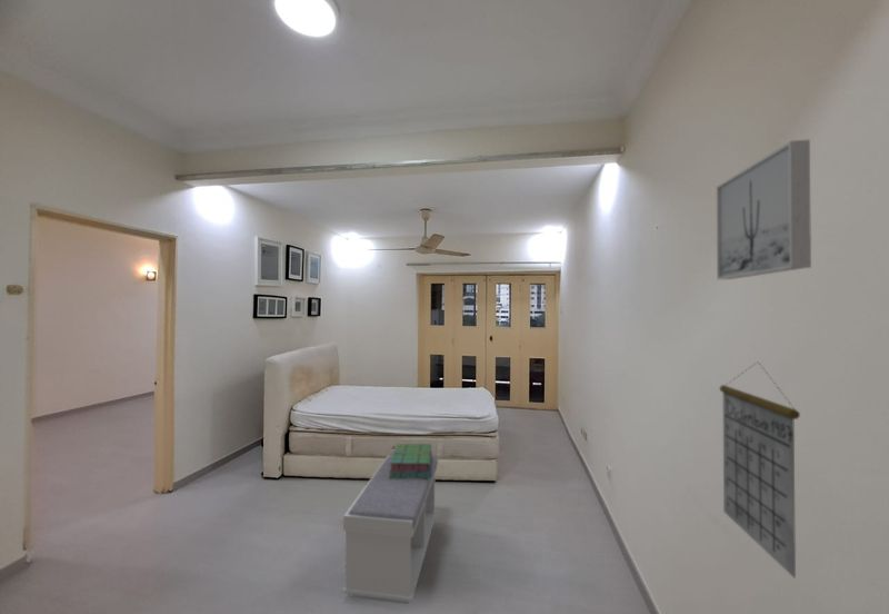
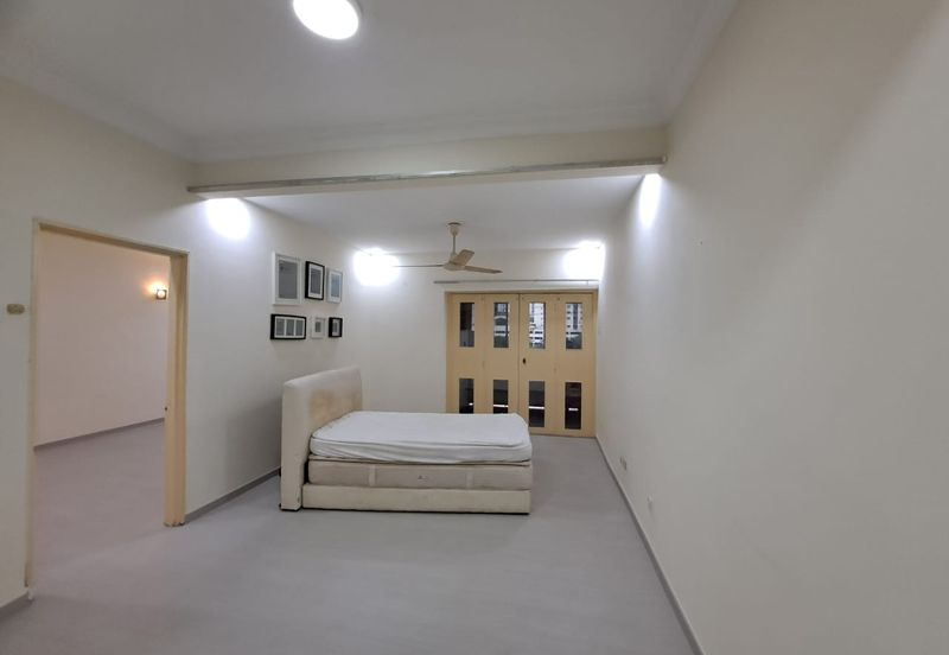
- calendar (753, 450)
- stack of books (411, 458)
- wall art (756, 220)
- bench (398, 516)
